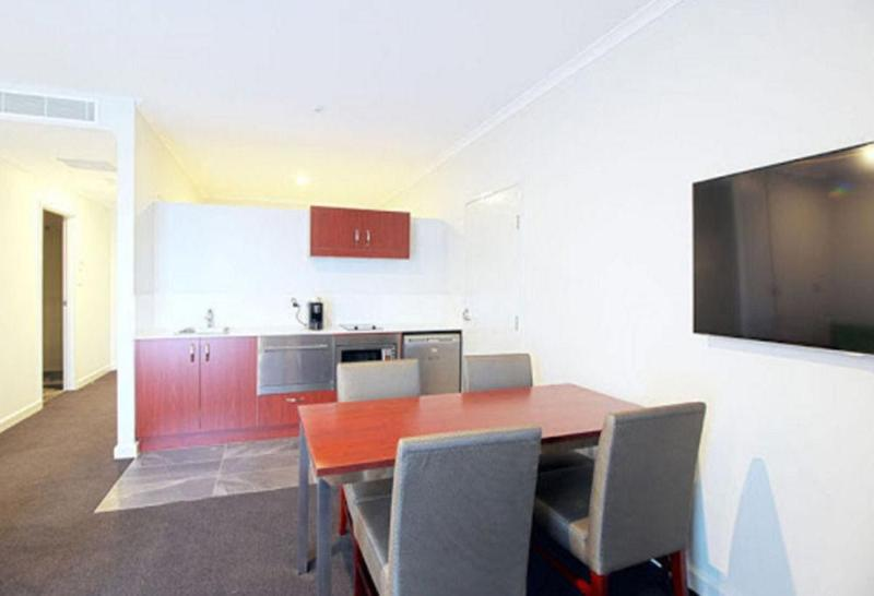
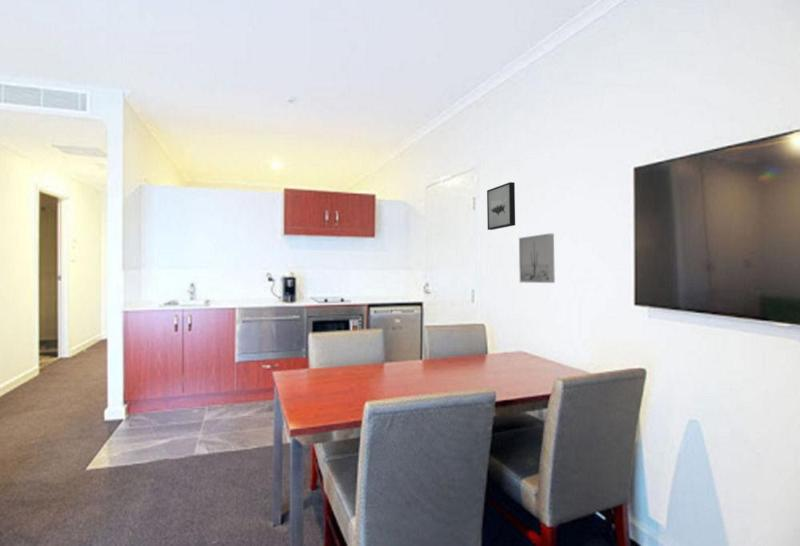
+ wall art (535, 259)
+ wall art (500, 207)
